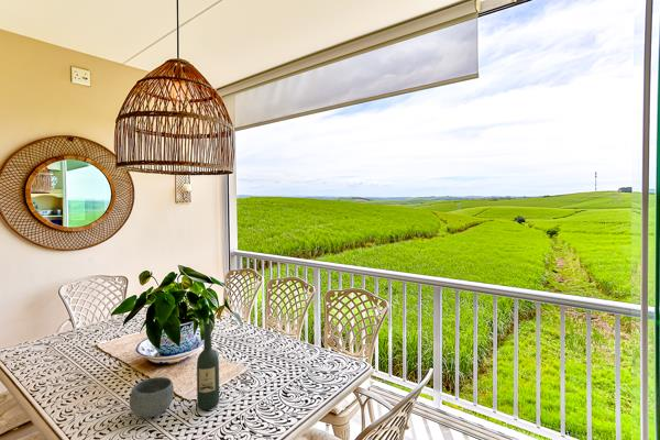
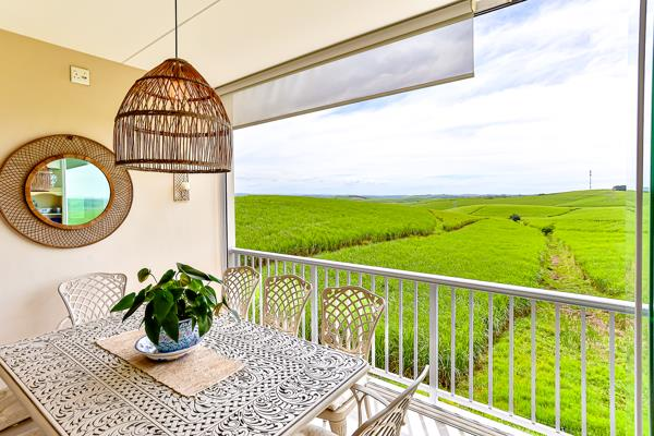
- bowl (152, 398)
- wine bottle (208, 365)
